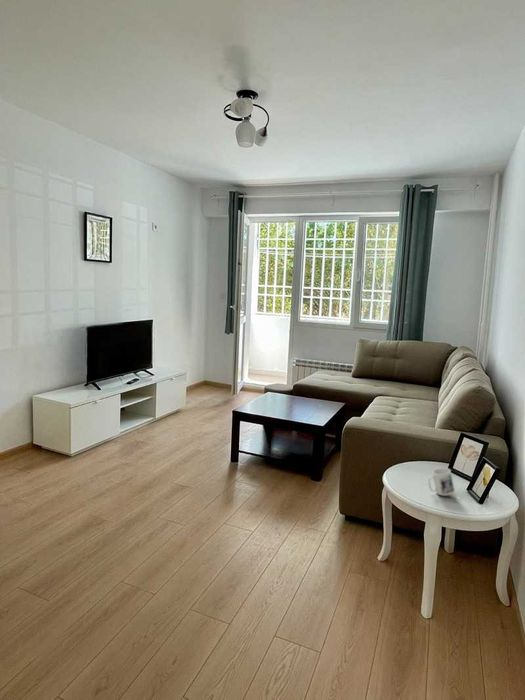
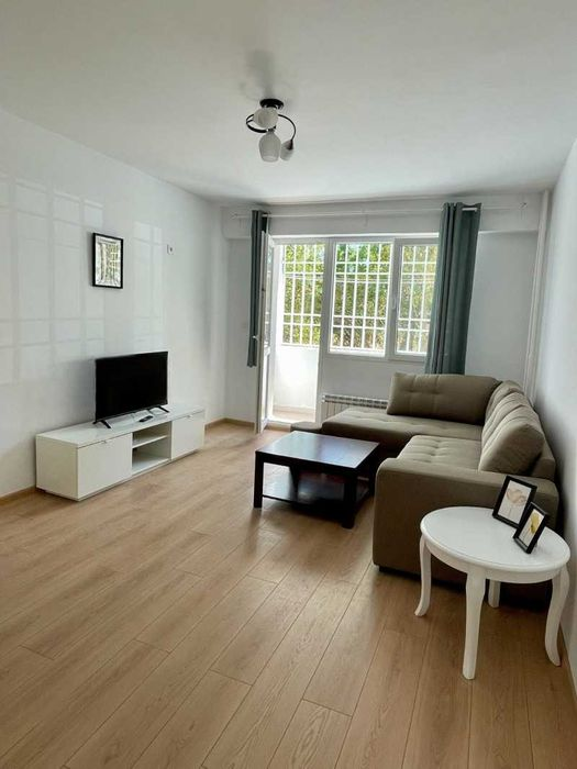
- mug (441, 482)
